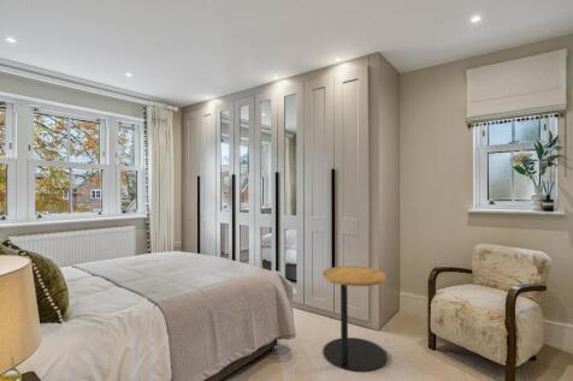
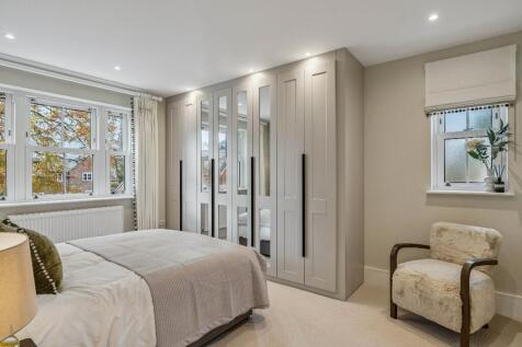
- side table (347, 314)
